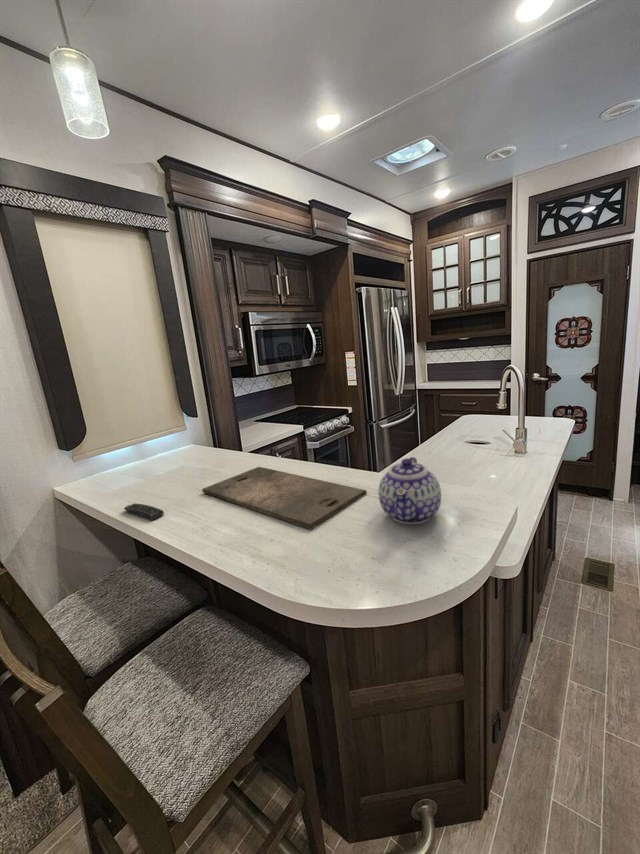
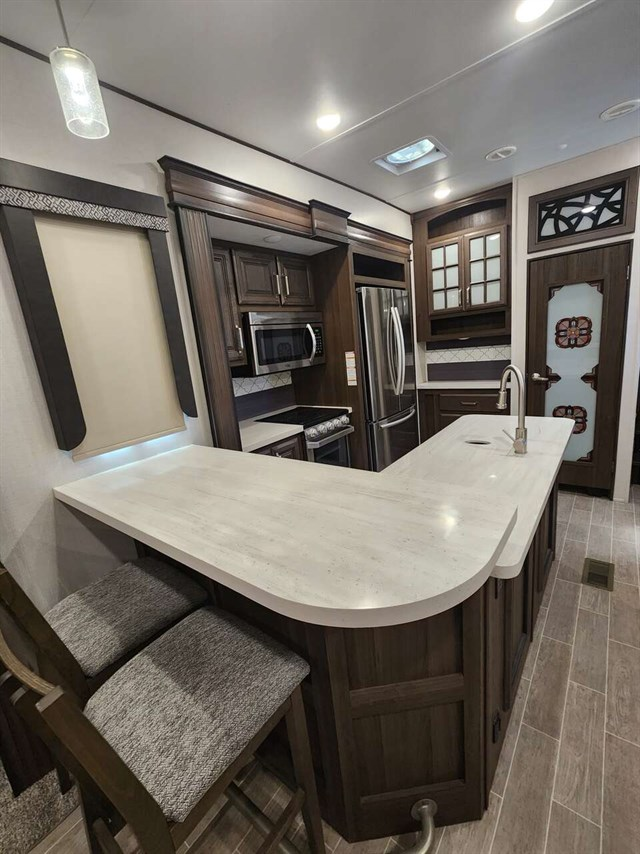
- teapot (408, 487)
- remote control (141, 510)
- cutting board (279, 491)
